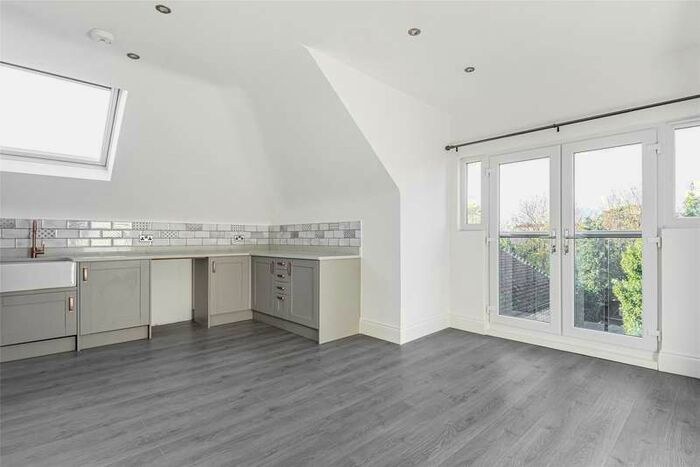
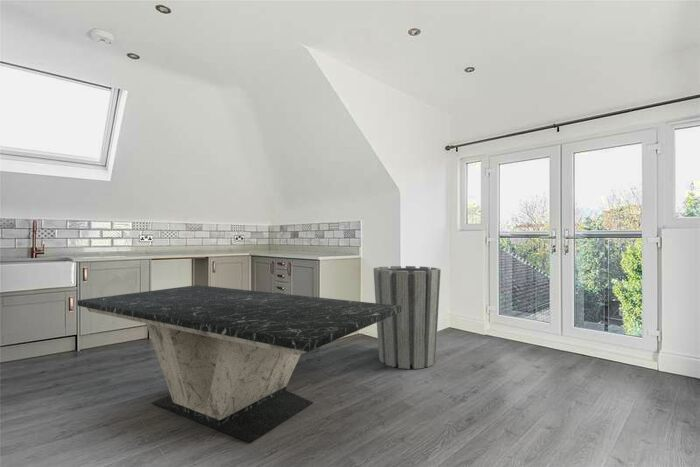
+ trash can (406, 313)
+ dining table (231, 352)
